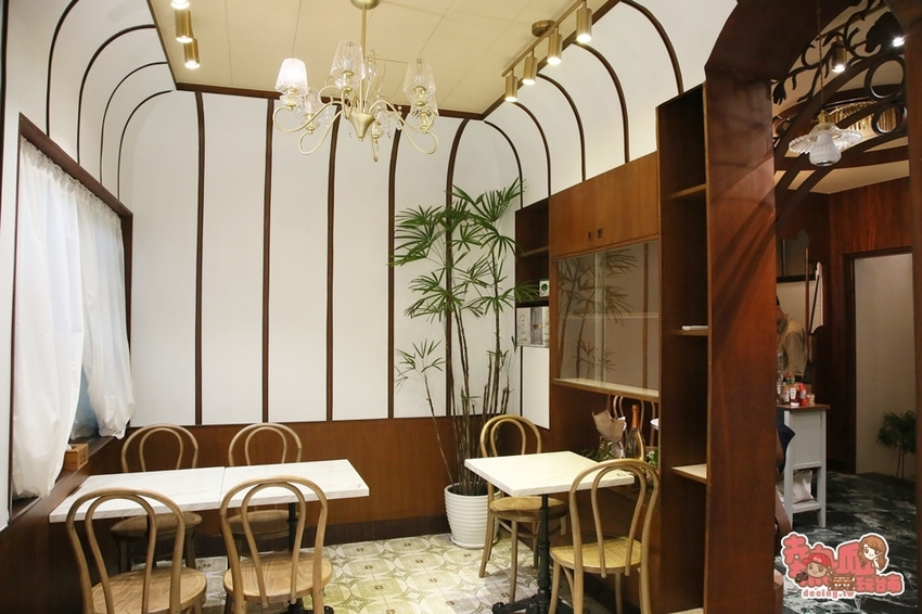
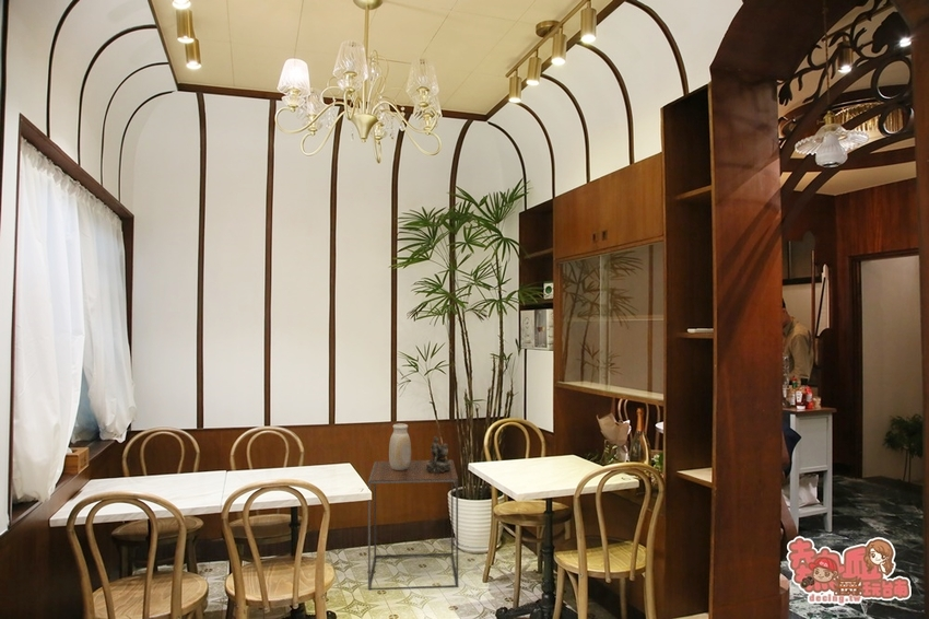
+ side table (421, 553)
+ decorative bowl (438, 451)
+ vase (401, 443)
